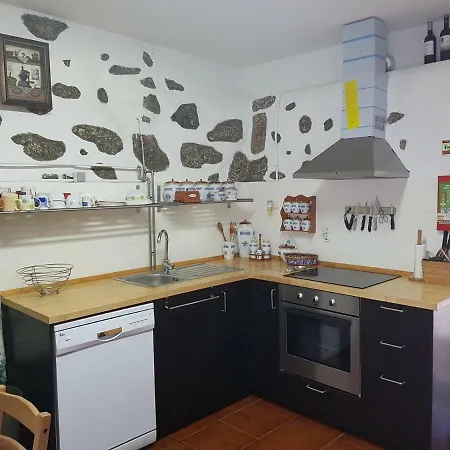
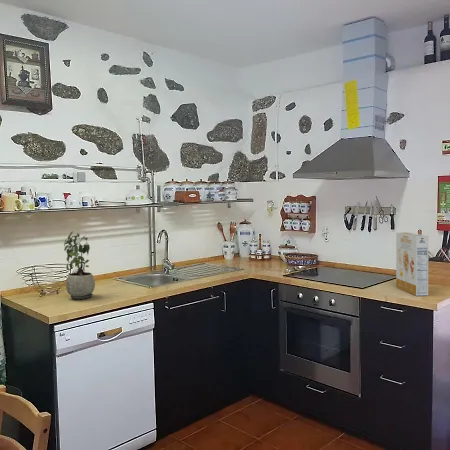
+ potted plant (79, 265)
+ cereal box (411, 262)
